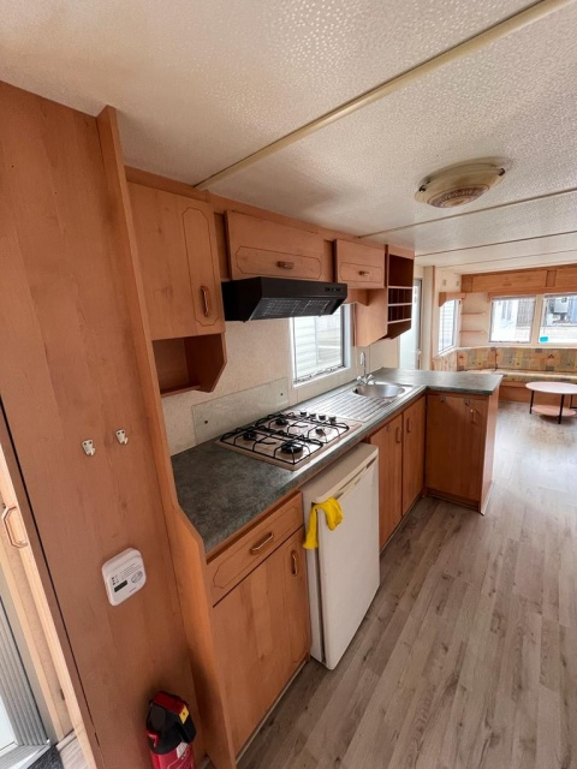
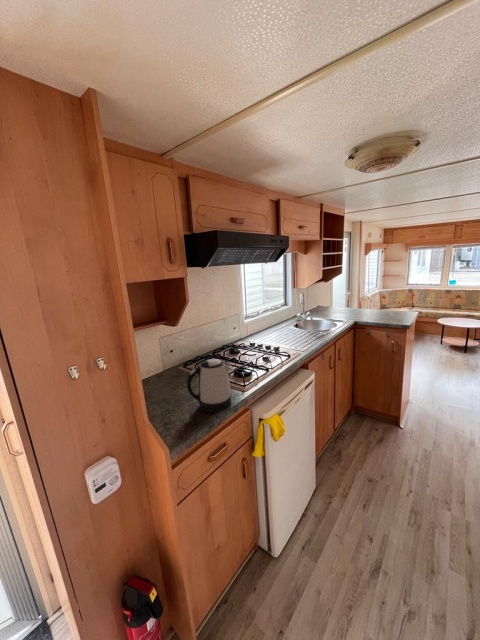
+ kettle (209, 383)
